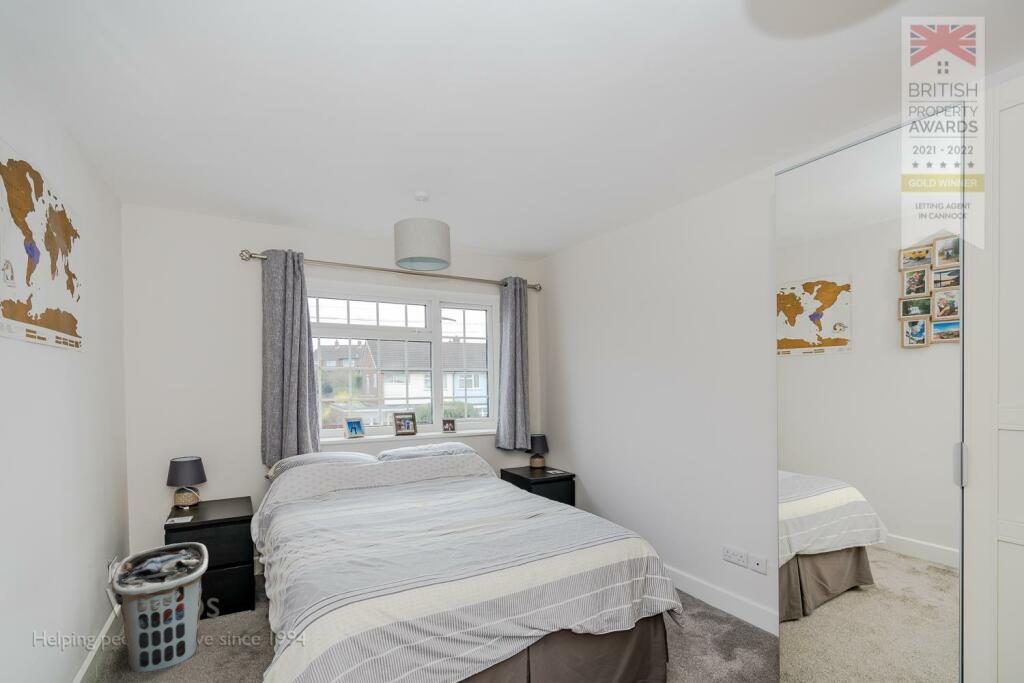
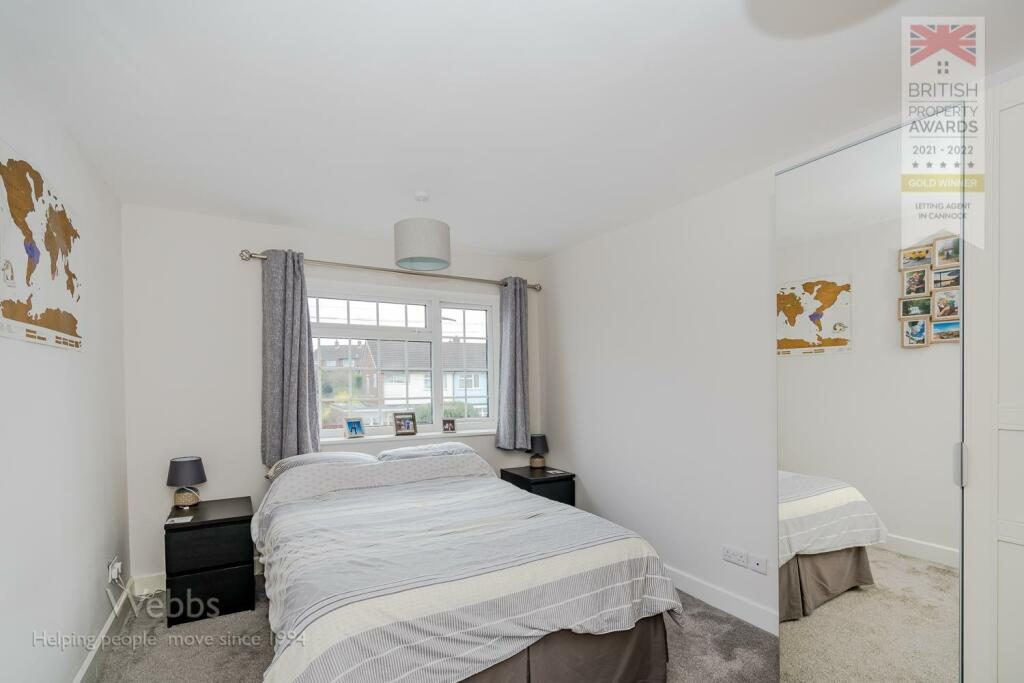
- clothes hamper (163, 597)
